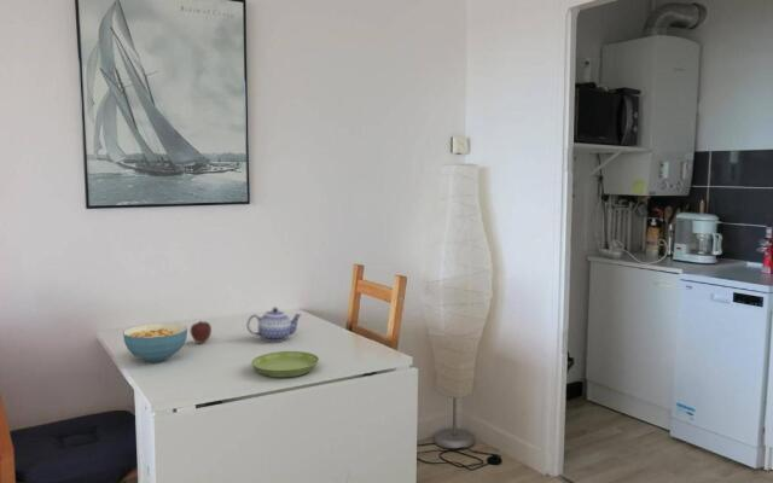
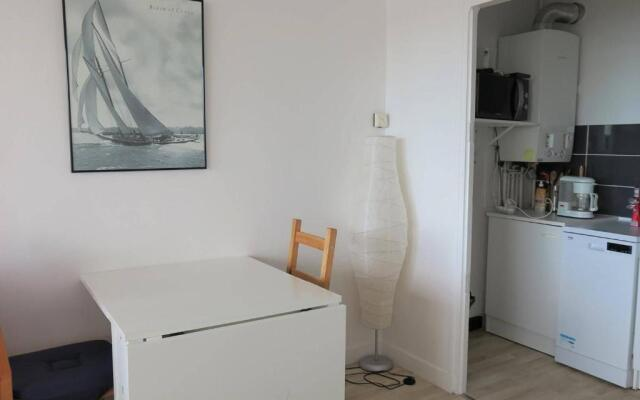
- cereal bowl (156, 344)
- fruit (200, 331)
- saucer (285, 365)
- teapot (274, 322)
